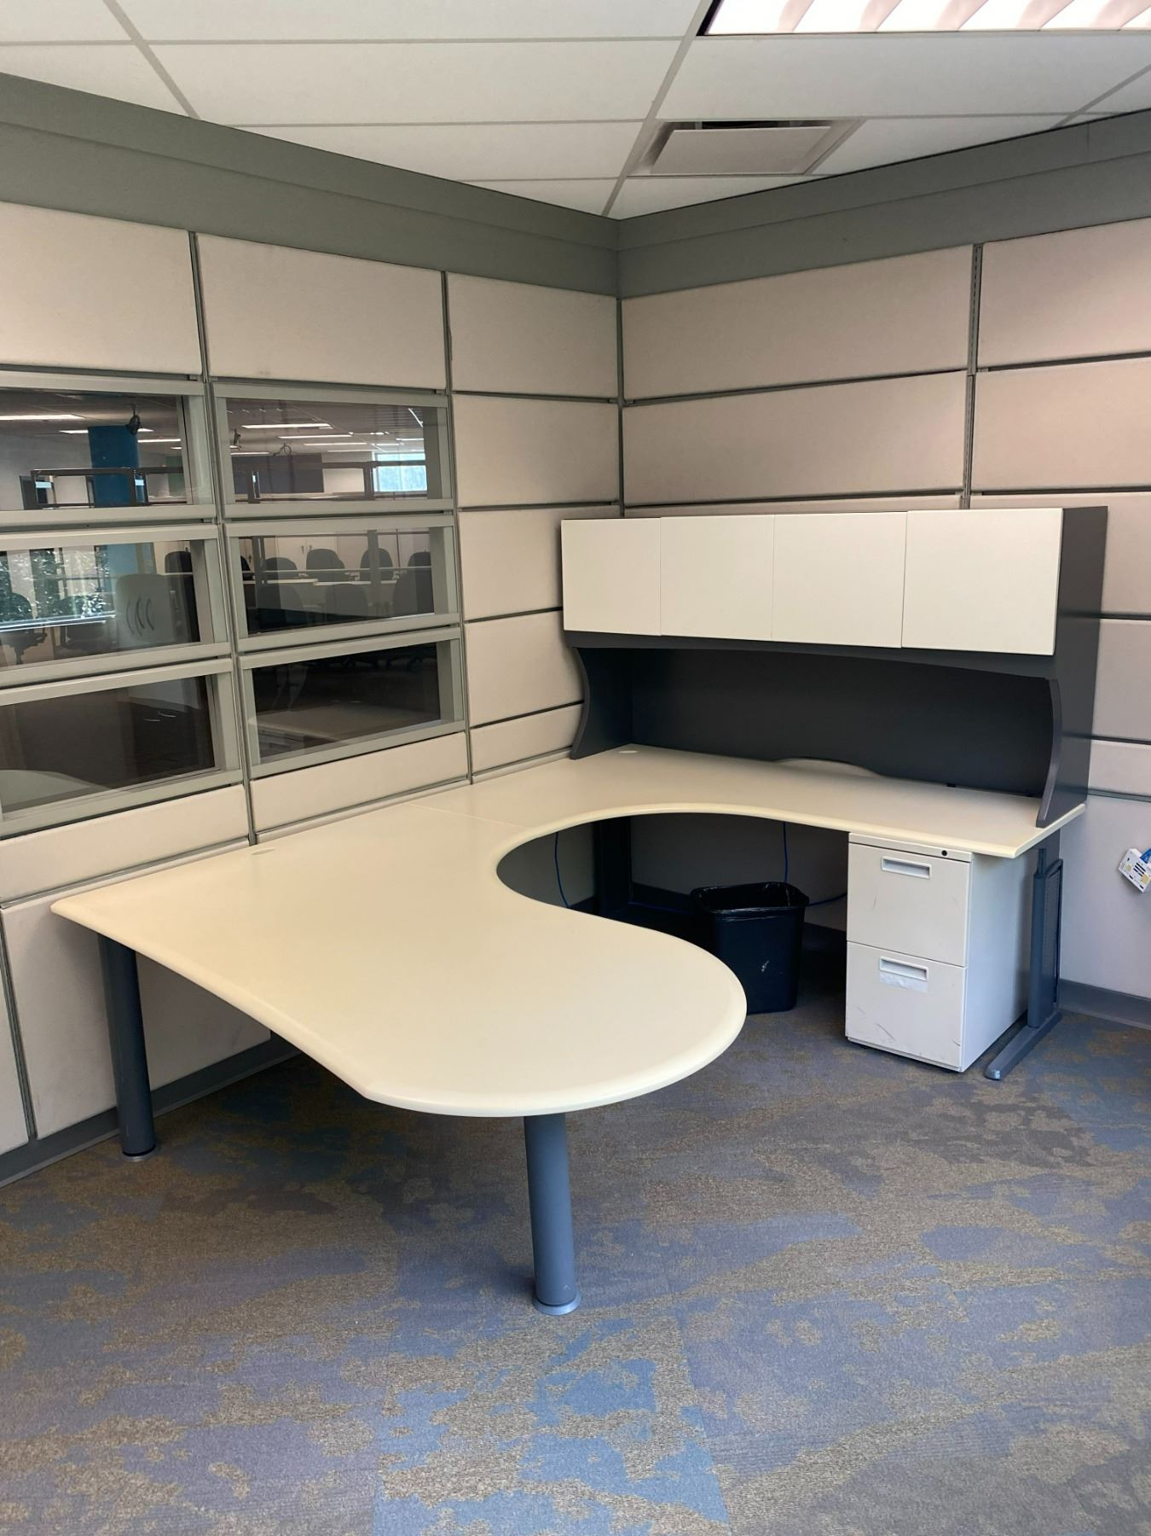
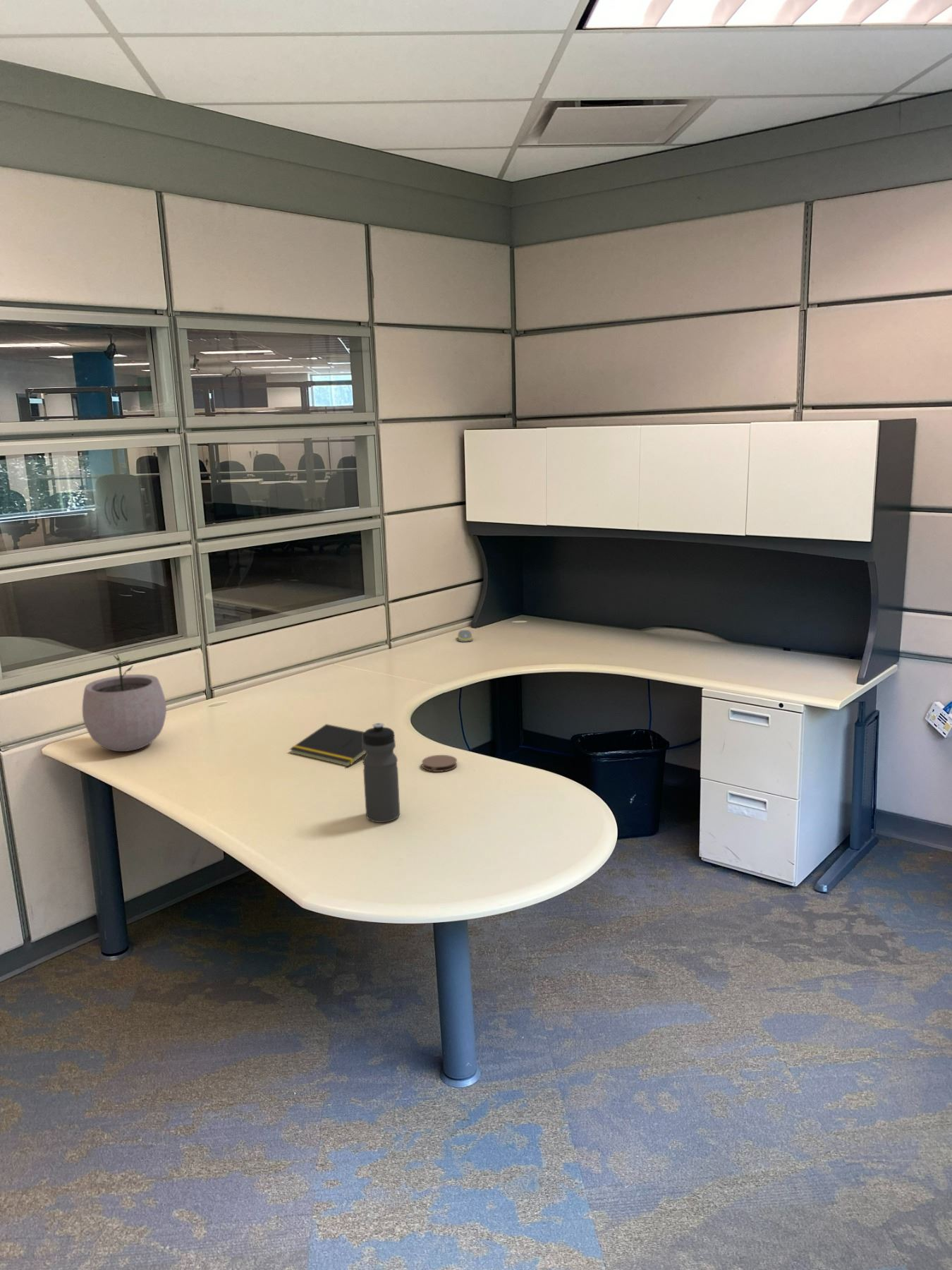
+ coaster (439, 763)
+ plant pot (123, 701)
+ water bottle (380, 770)
+ computer mouse (465, 635)
+ notepad (336, 744)
